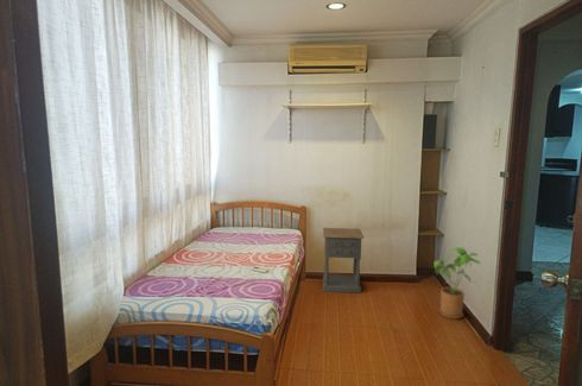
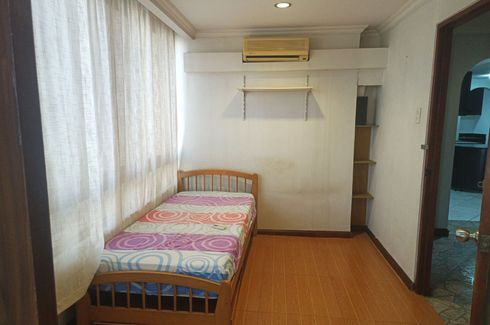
- house plant (451, 281)
- nightstand (341, 257)
